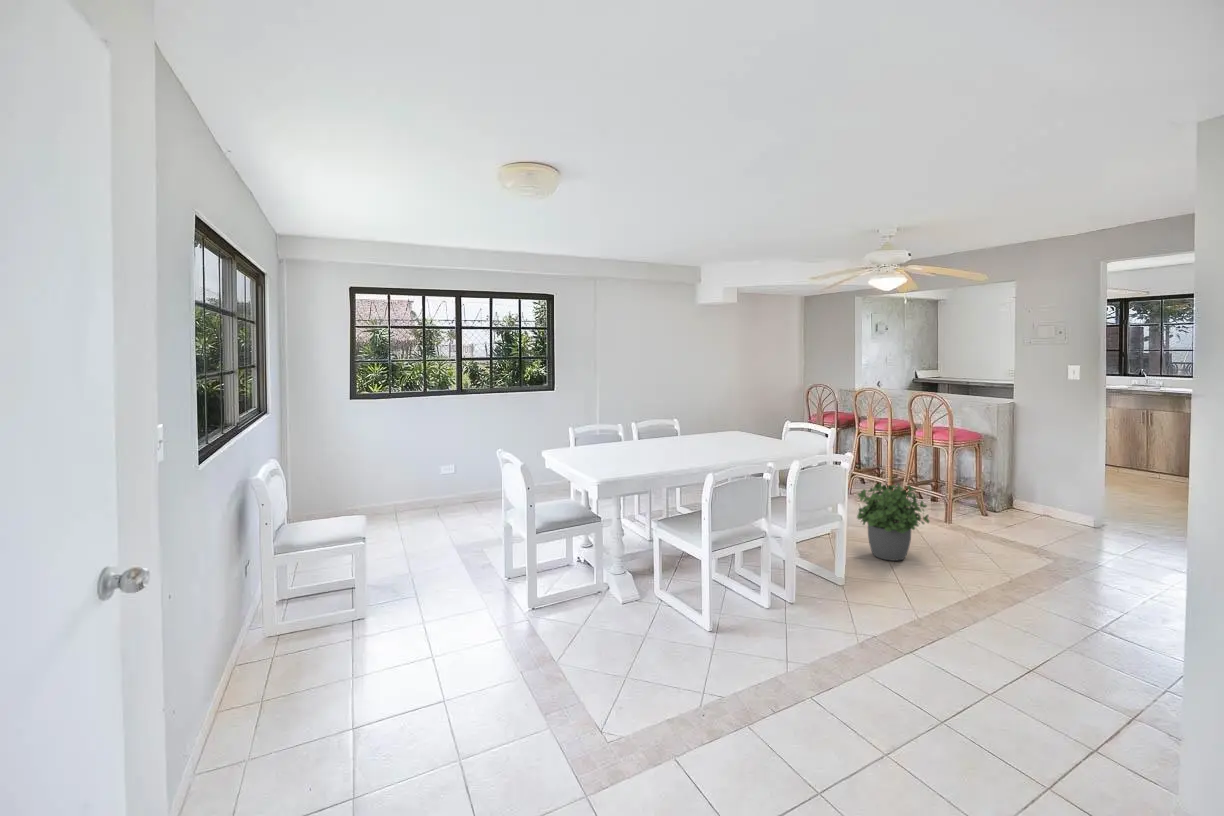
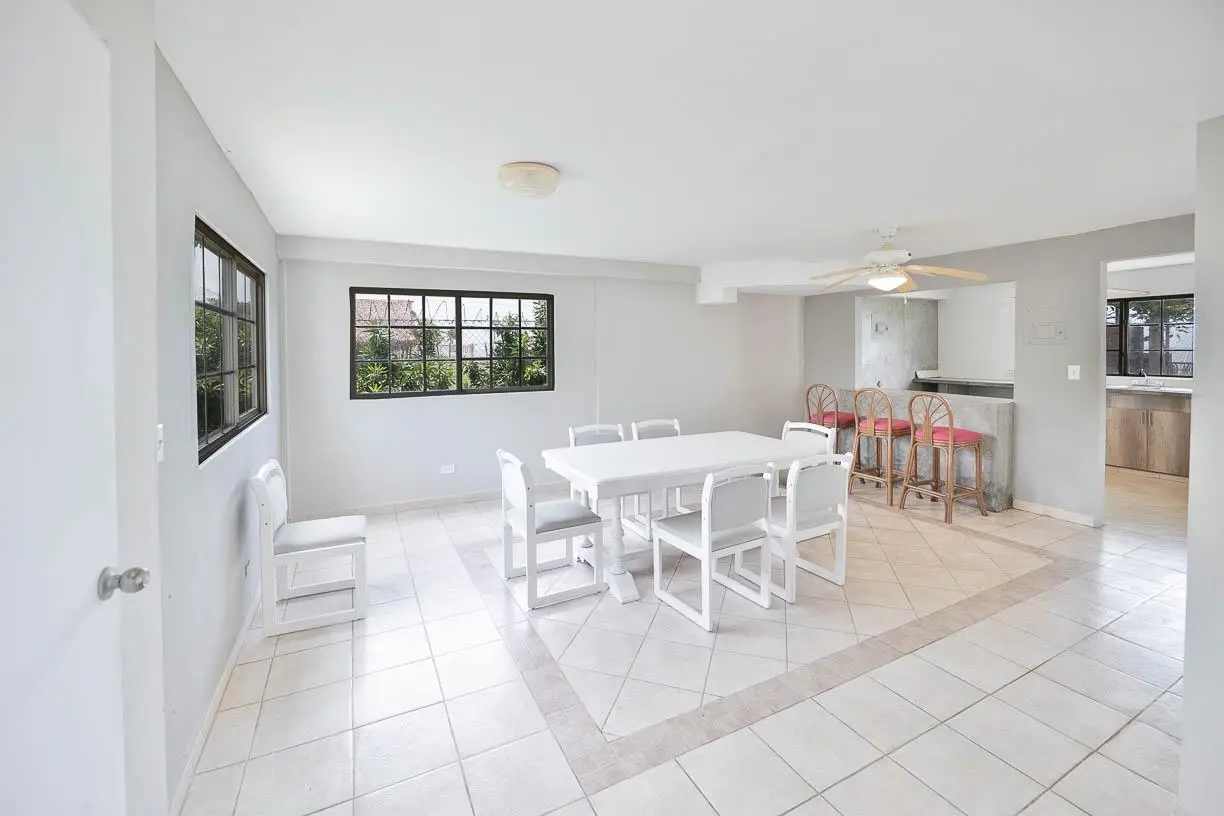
- potted plant (891, 519)
